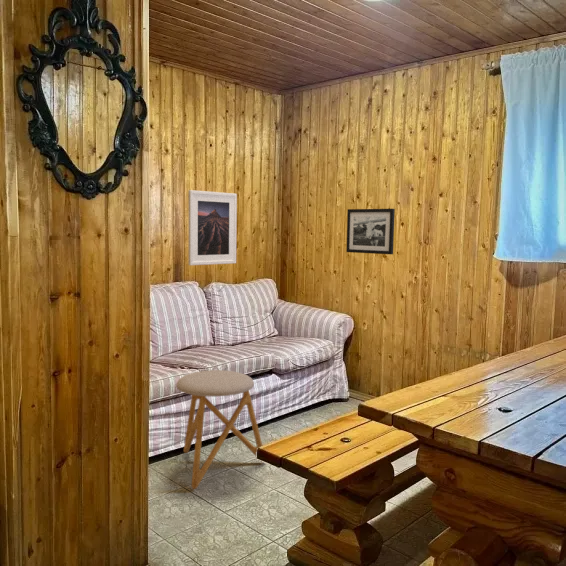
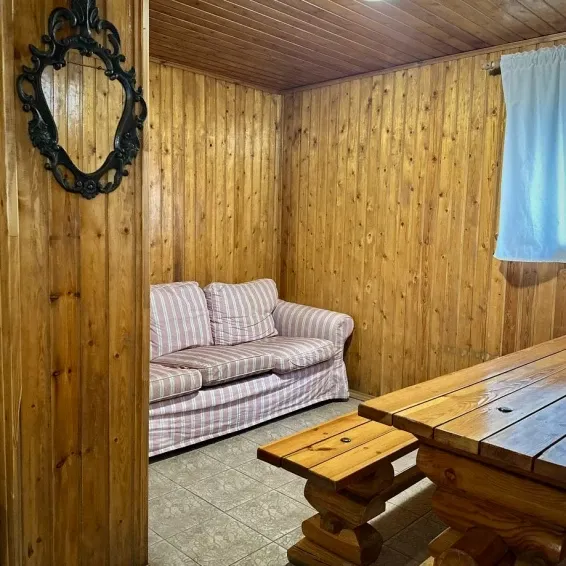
- picture frame (369, 231)
- stool (203, 420)
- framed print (213, 228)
